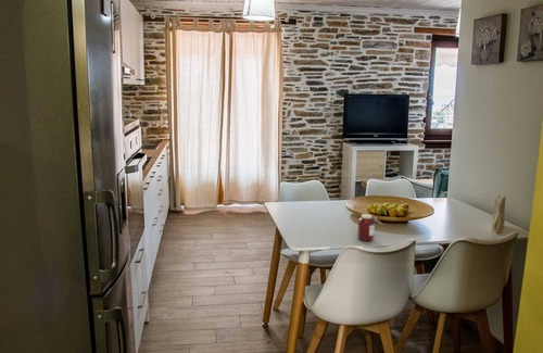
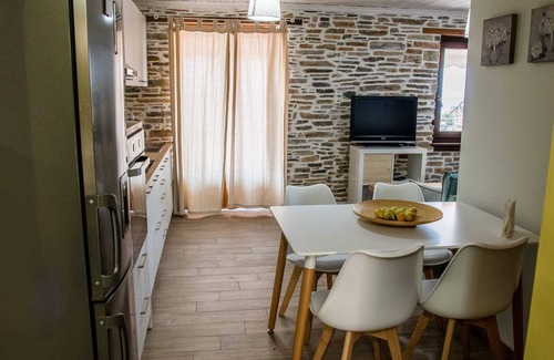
- jar (369, 226)
